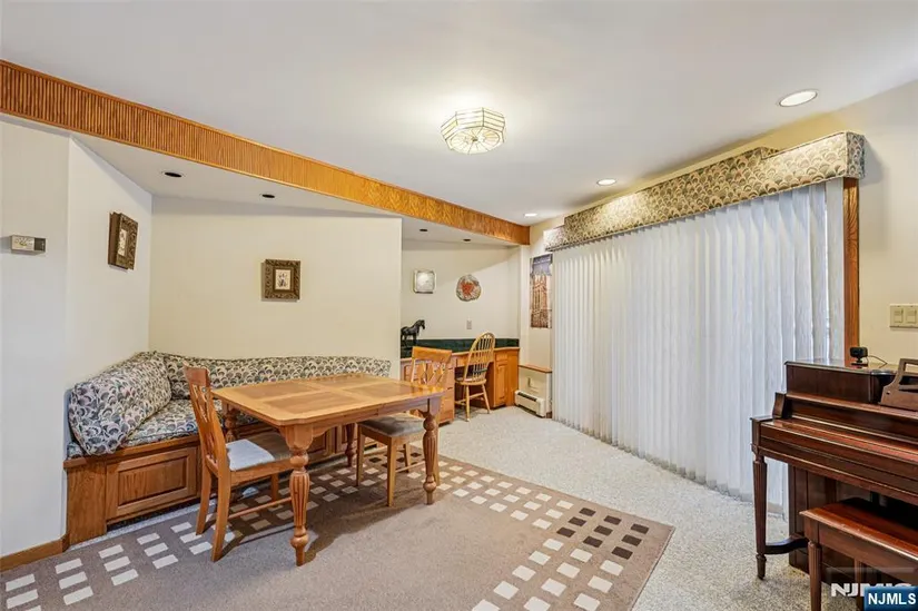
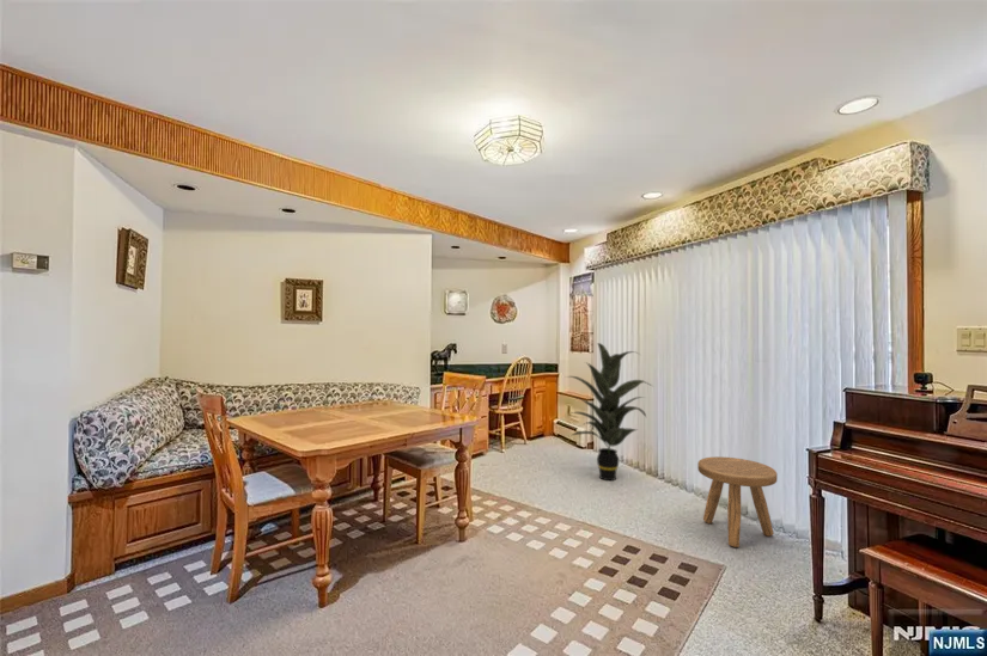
+ indoor plant (608, 409)
+ stool (735, 499)
